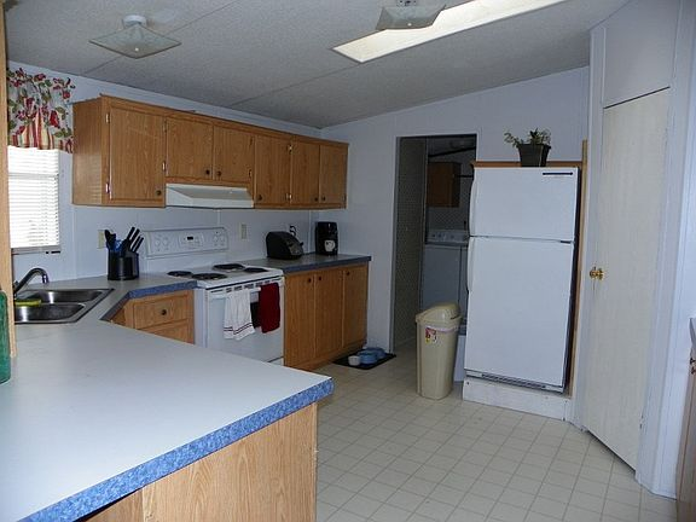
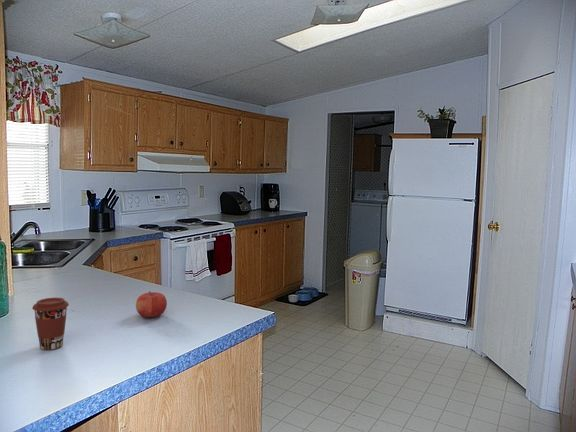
+ fruit (151, 303)
+ coffee cup (51, 323)
